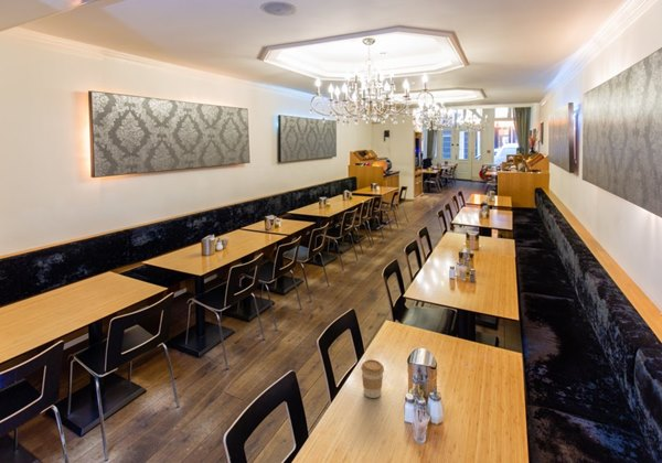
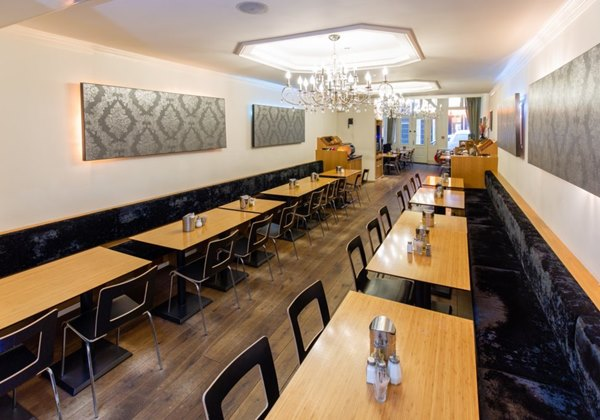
- coffee cup (372, 378)
